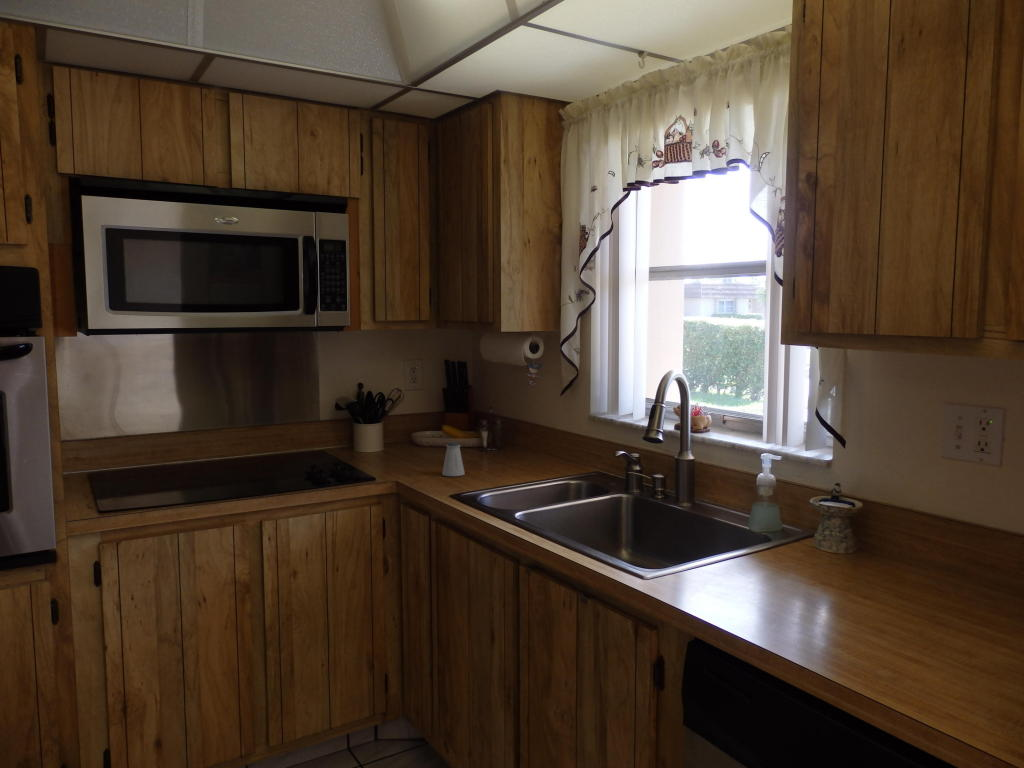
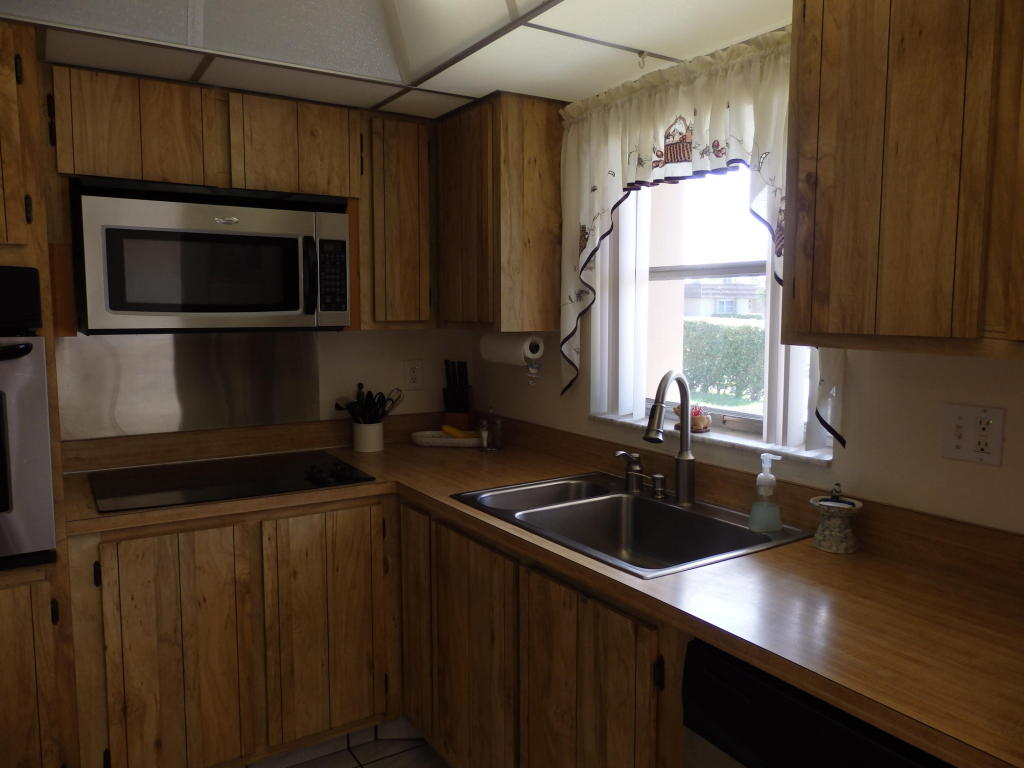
- saltshaker (453, 458)
